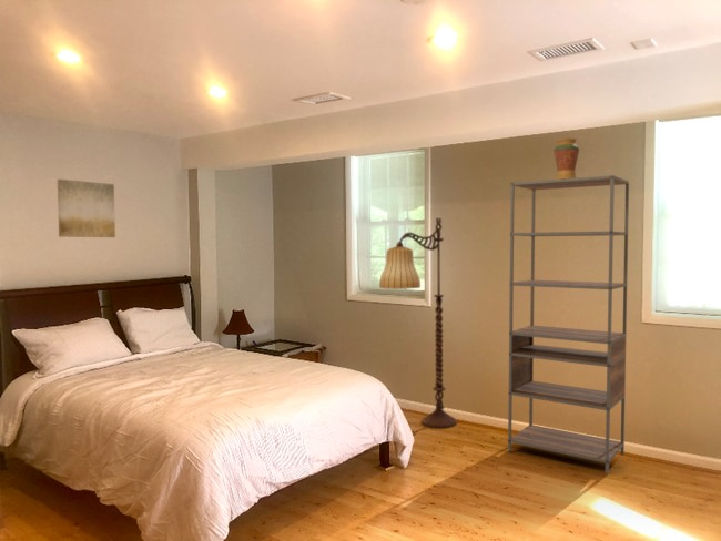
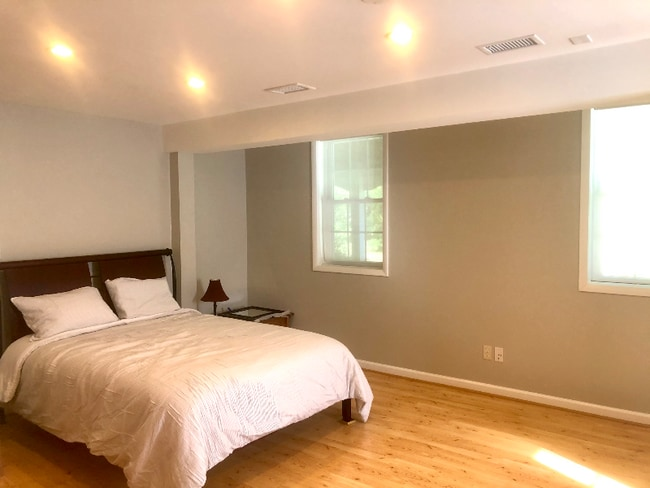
- shelving unit (567, 328)
- wall art (87, 210)
- floor lamp (436, 325)
- decorative vase (566, 159)
